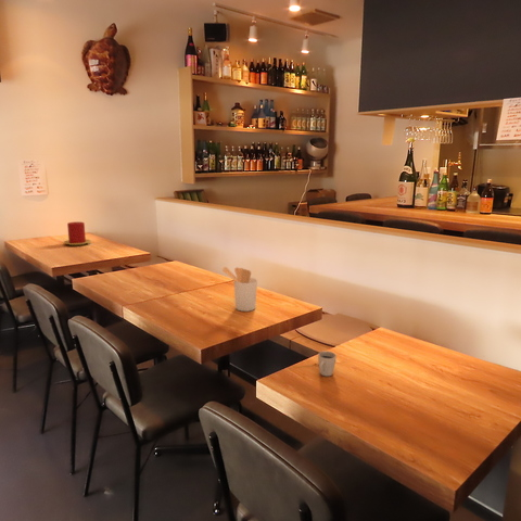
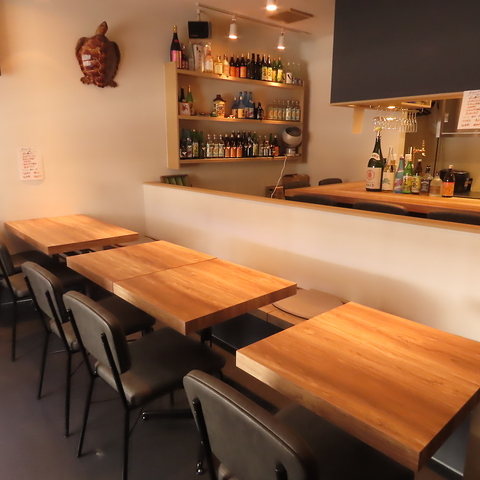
- cup (326, 358)
- utensil holder (239, 287)
- candle (76, 233)
